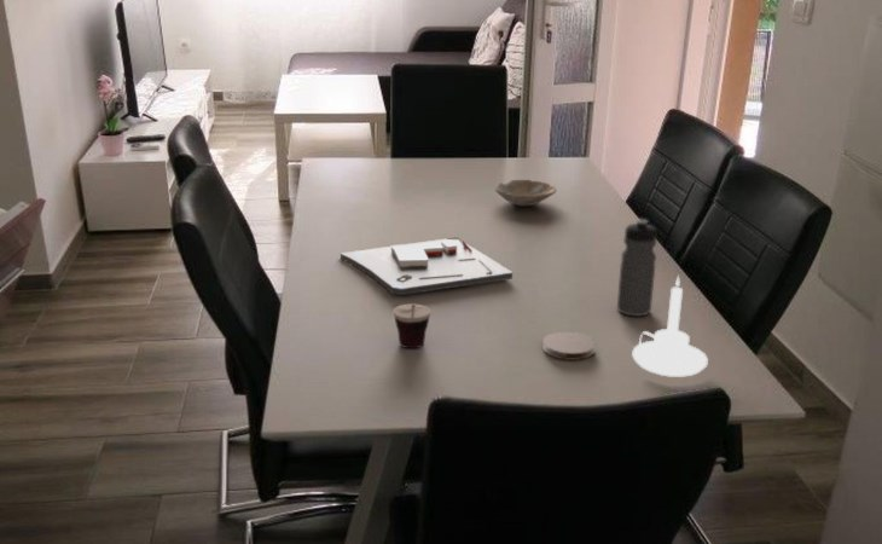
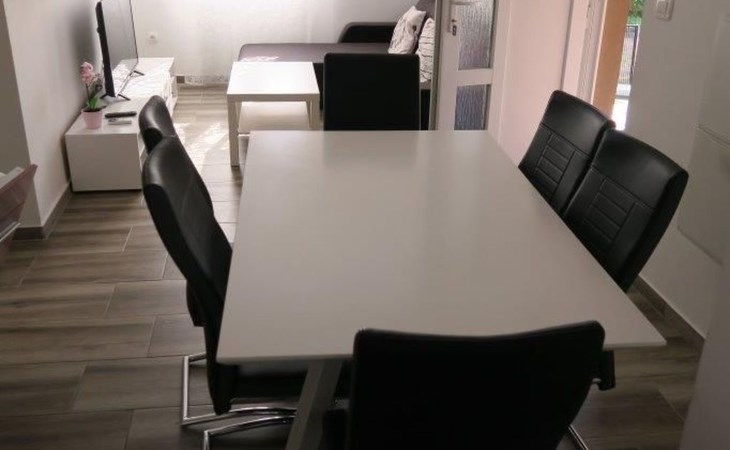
- board game (428, 260)
- candle holder (673, 320)
- coaster (568, 345)
- water bottle (637, 266)
- cup (412, 322)
- bowl (523, 195)
